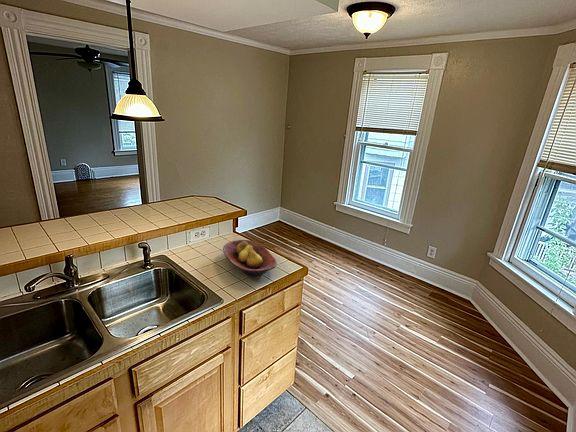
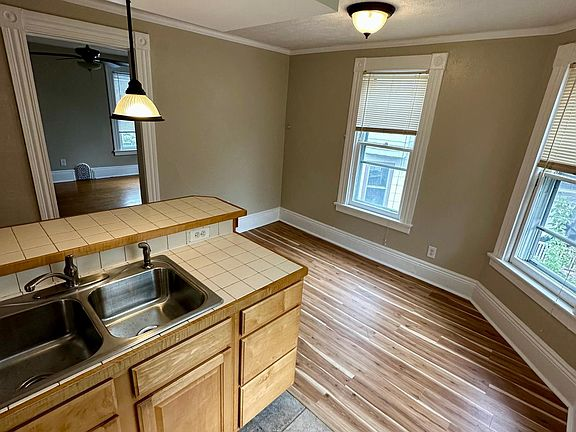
- fruit bowl (248, 254)
